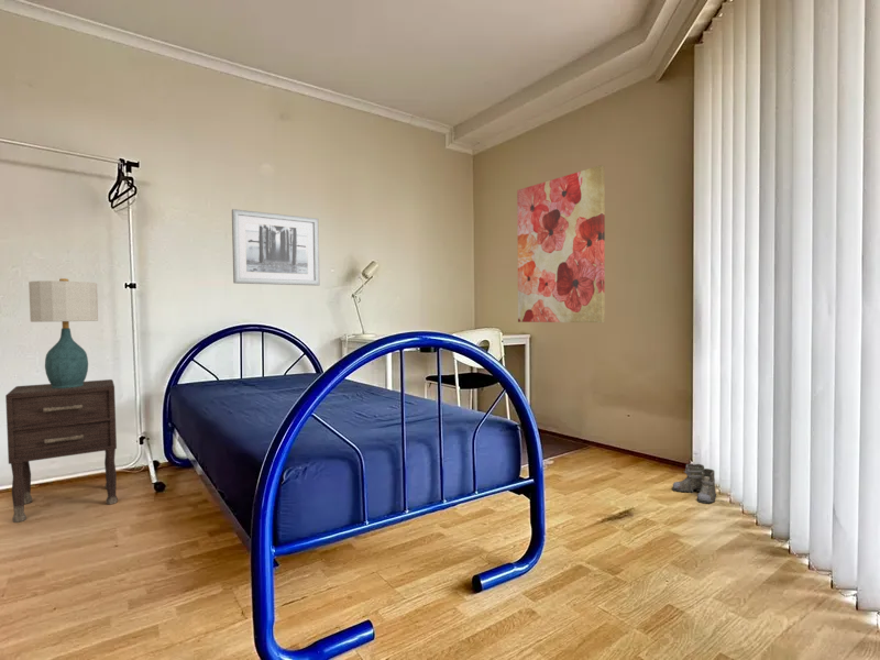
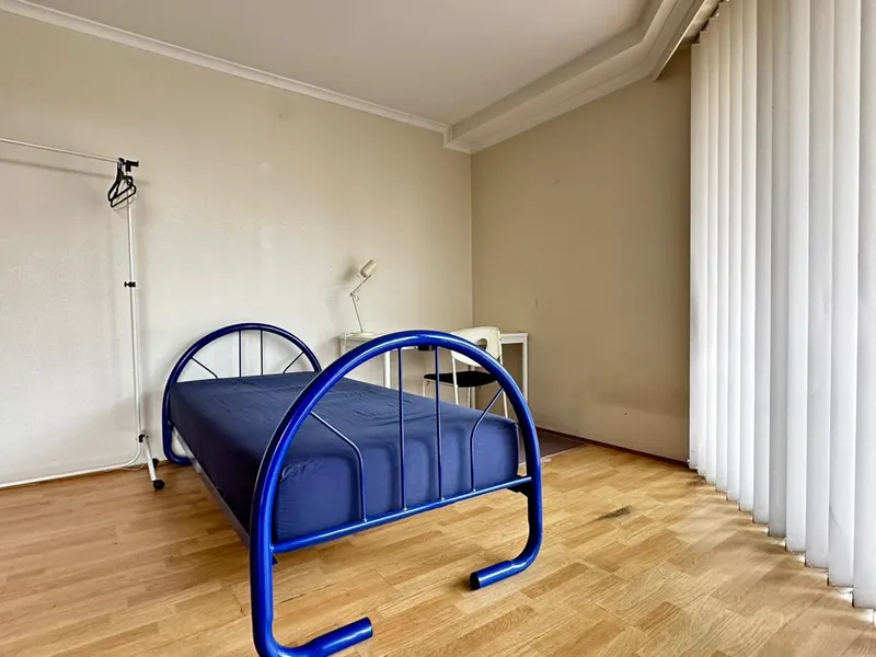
- boots (695, 481)
- wall art (557, 251)
- table lamp (65, 332)
- nightstand (66, 444)
- wall art (277, 249)
